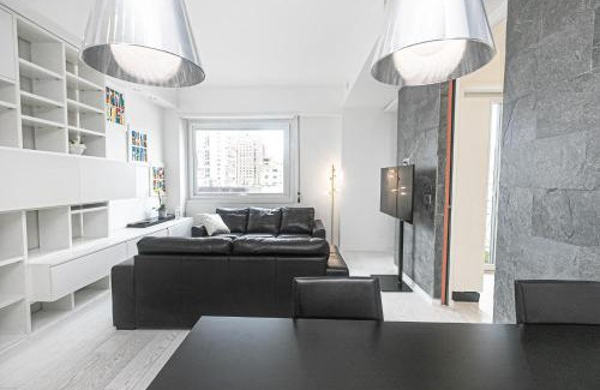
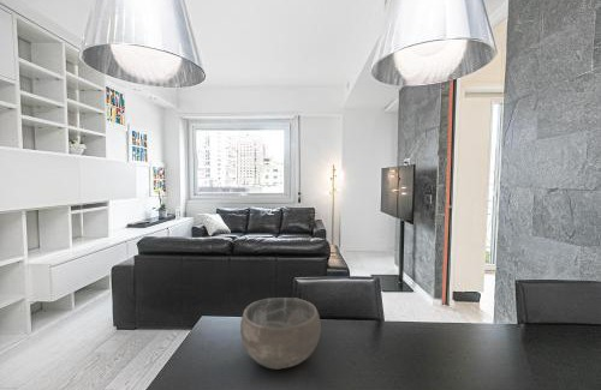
+ bowl (280, 332)
